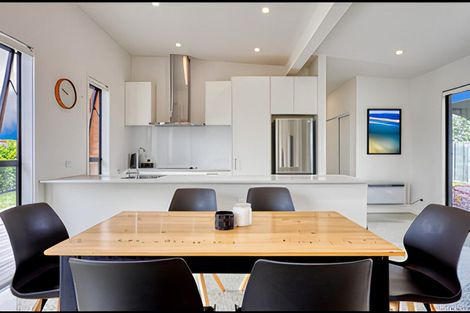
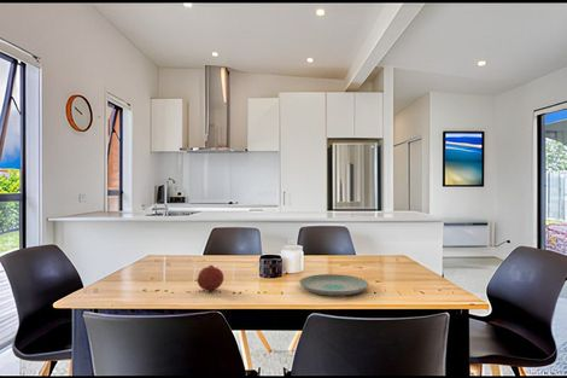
+ fruit (210, 277)
+ plate (333, 284)
